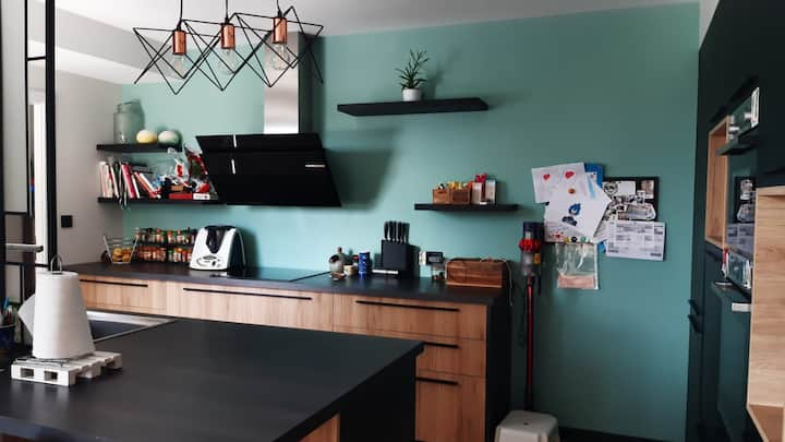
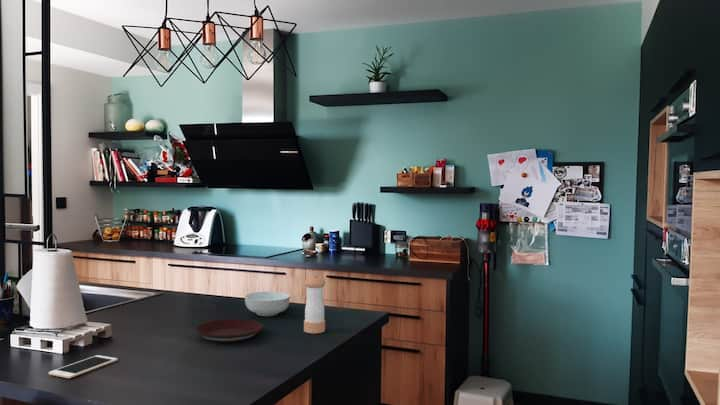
+ cell phone (84, 366)
+ plate (229, 331)
+ cereal bowl (267, 304)
+ pepper shaker (314, 302)
